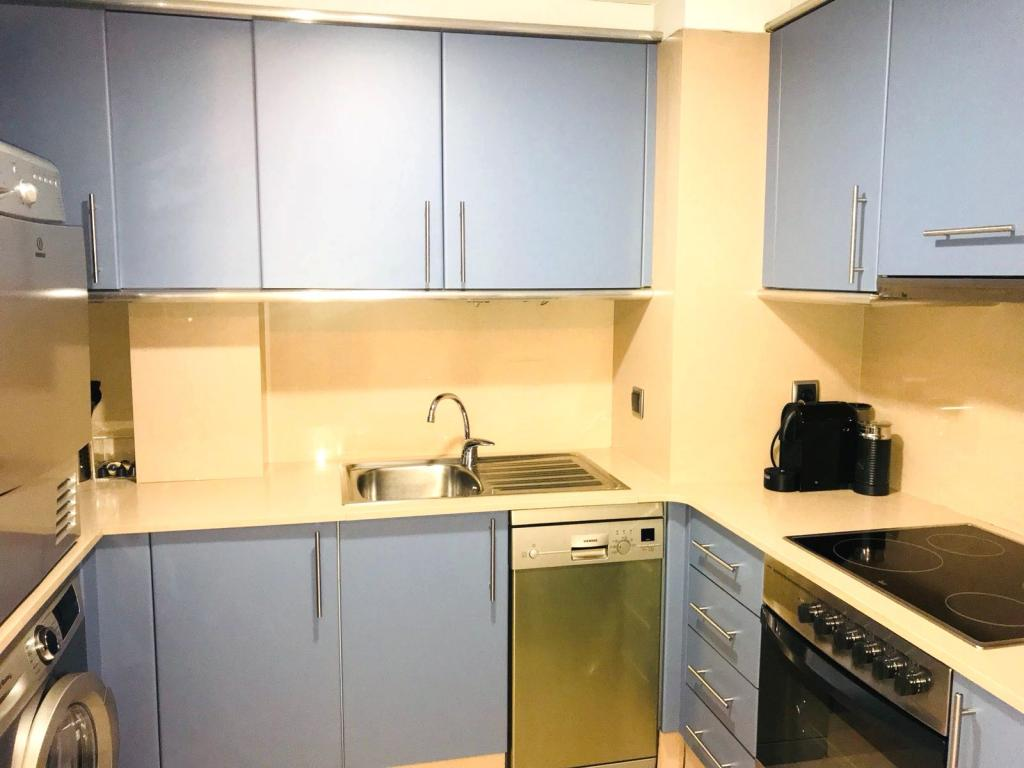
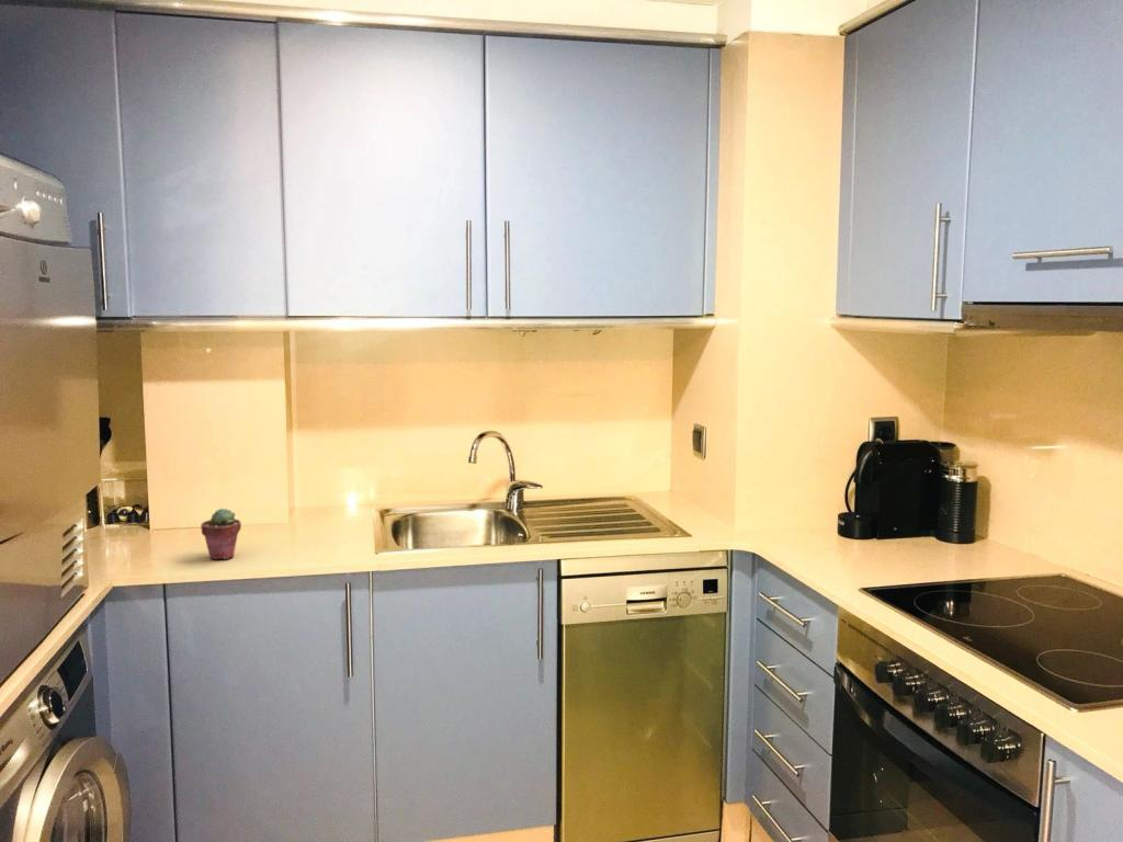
+ potted succulent (220, 532)
